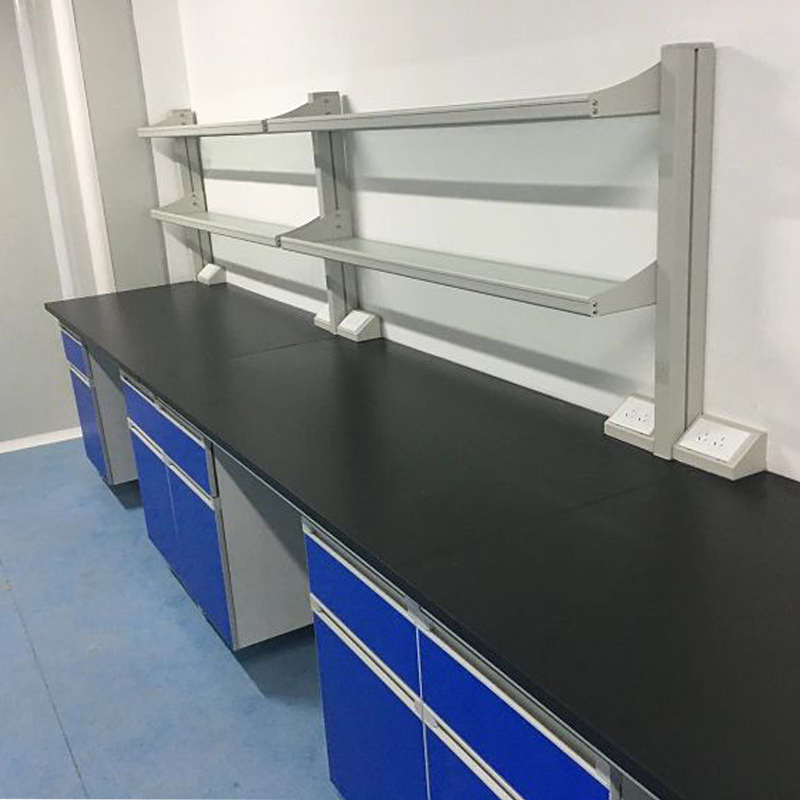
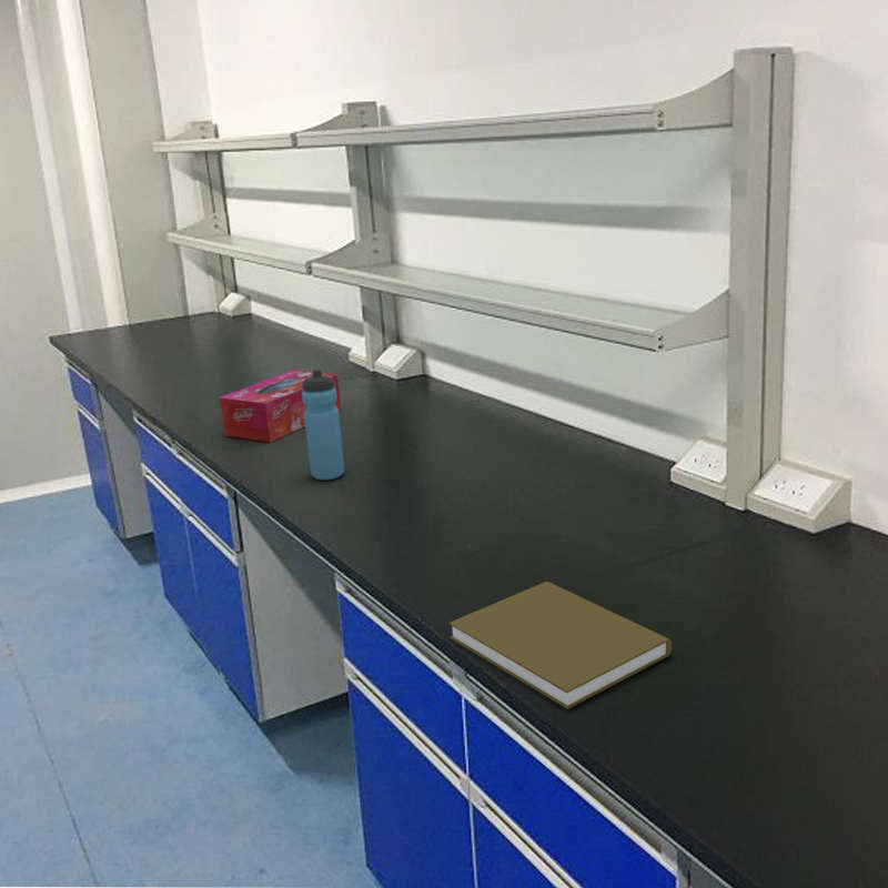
+ book (557, 637)
+ tissue box (282, 404)
+ water bottle (322, 423)
